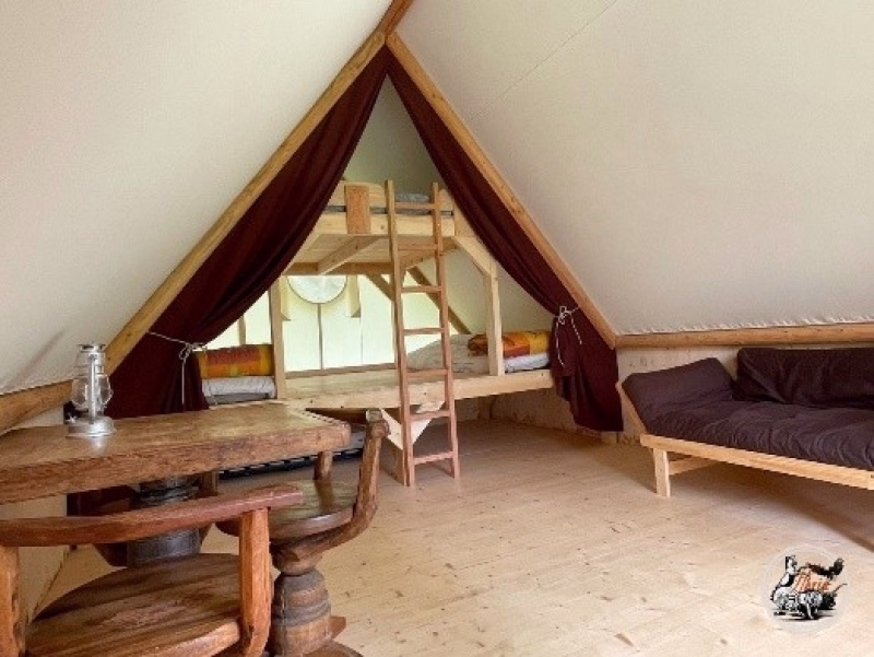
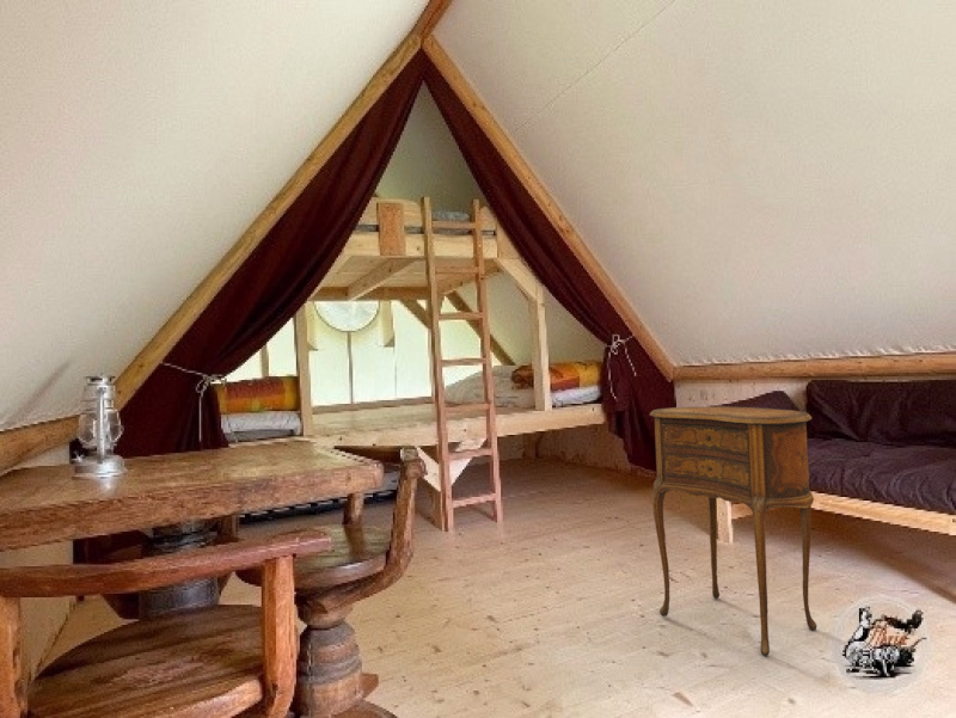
+ side table (733, 501)
